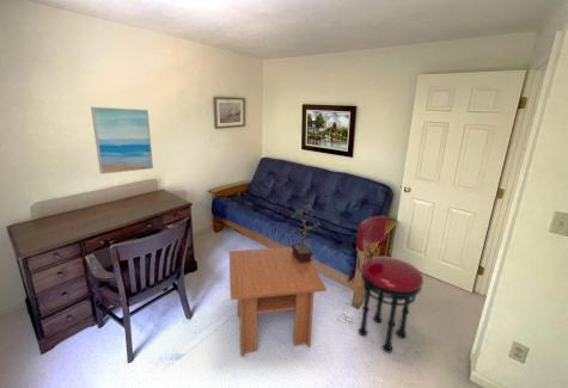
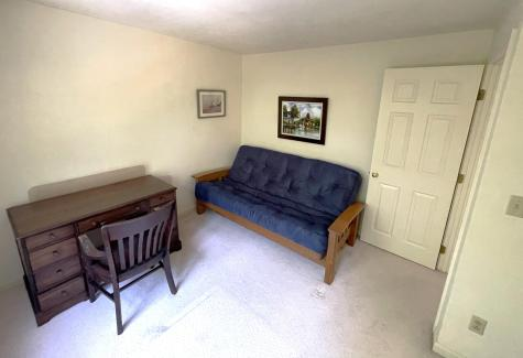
- stool (383, 279)
- coffee table (271, 297)
- potted plant (303, 233)
- wall art (124, 140)
